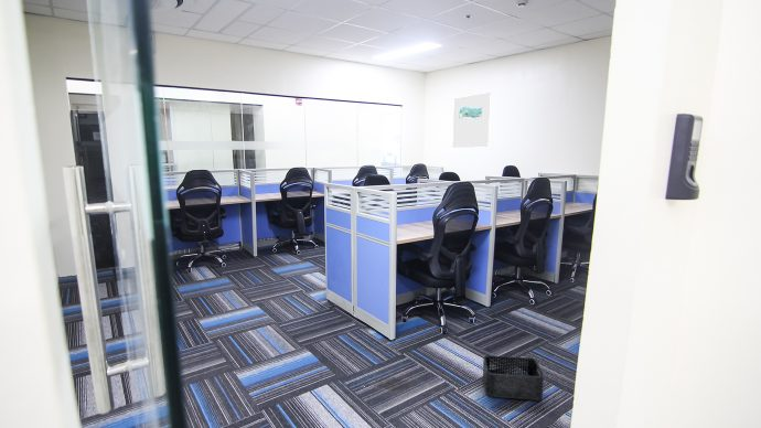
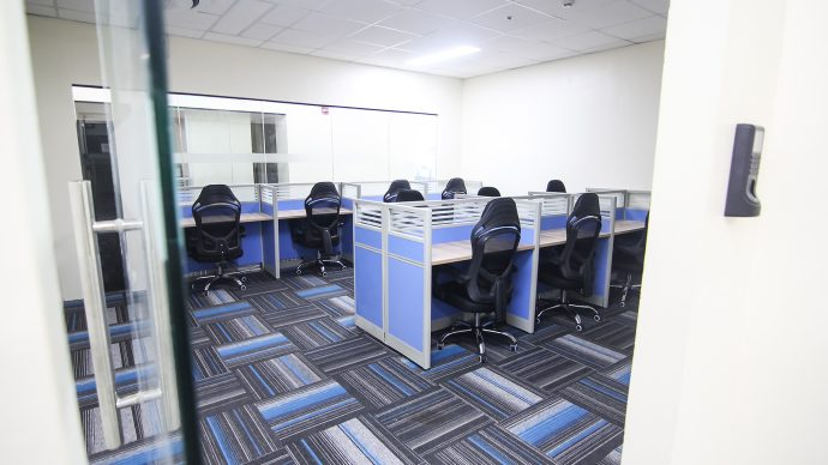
- storage bin (512, 376)
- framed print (470, 121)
